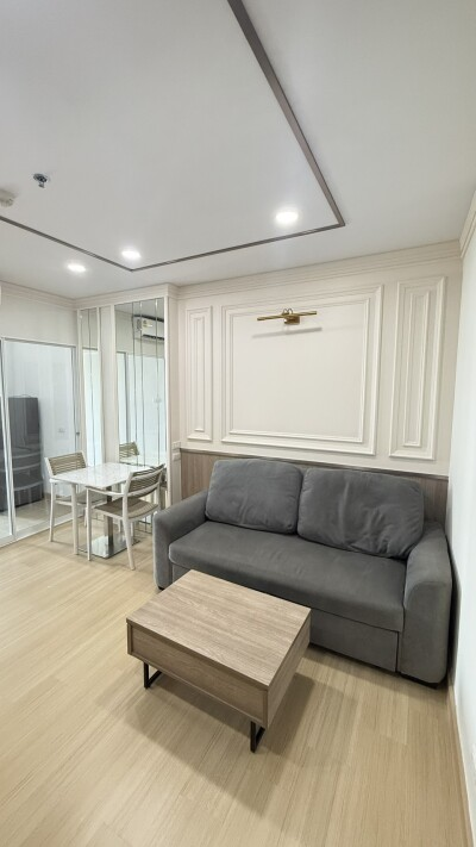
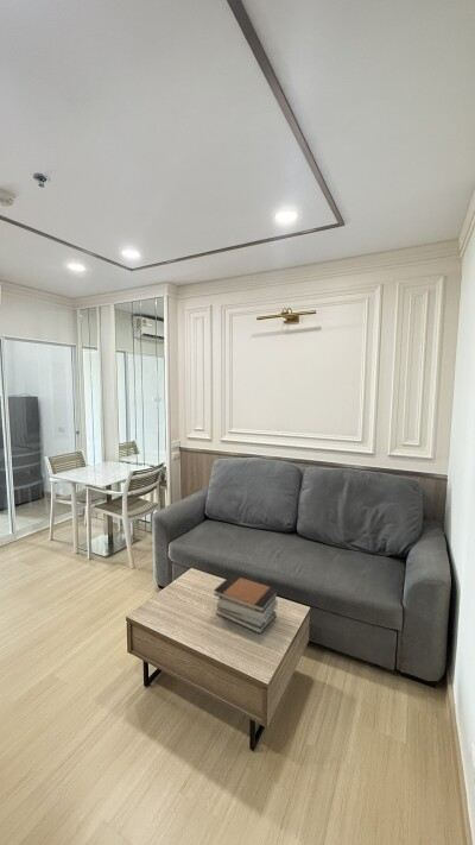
+ book stack (246, 603)
